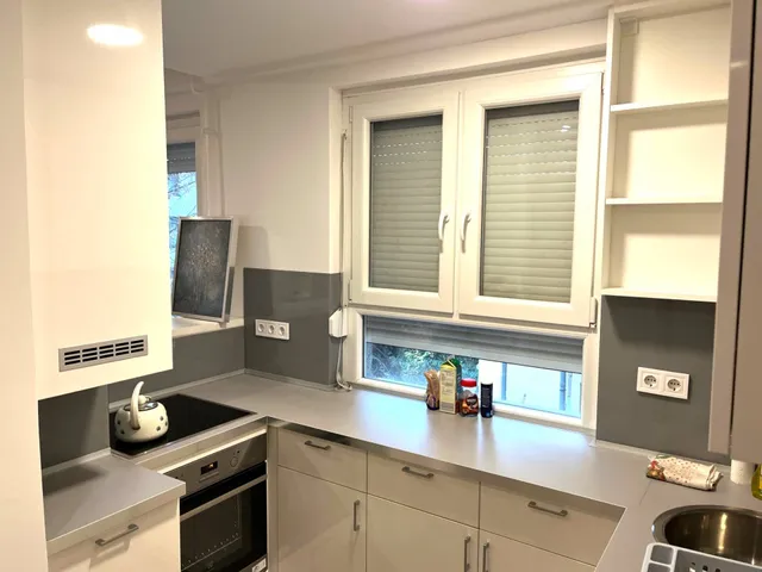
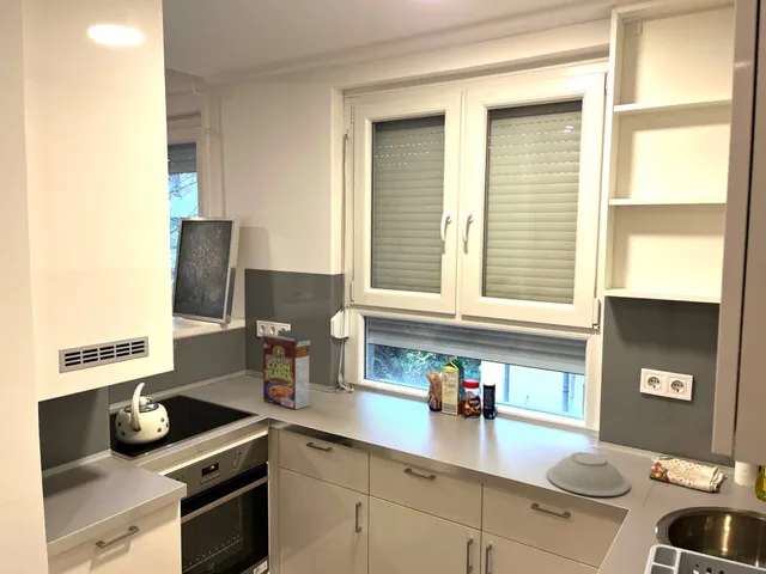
+ bowl (586, 468)
+ cereal box (285, 367)
